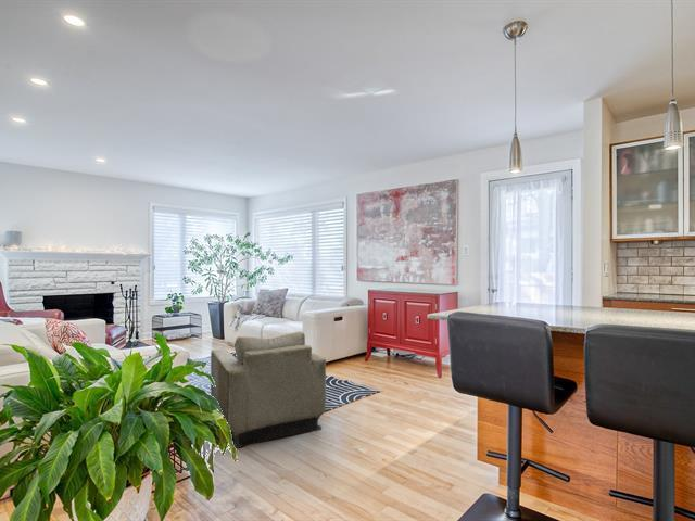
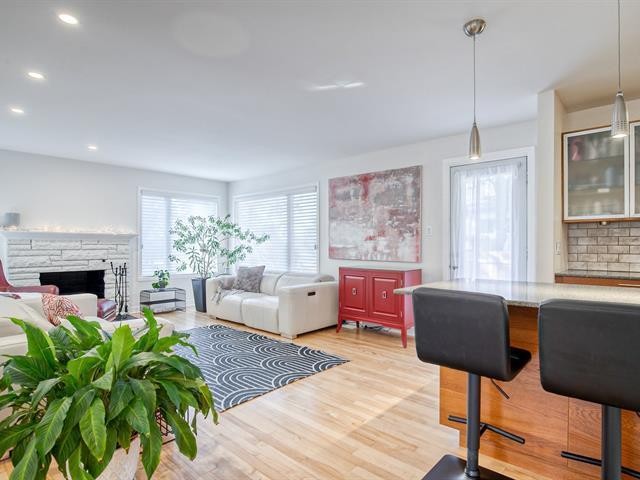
- armchair (277, 374)
